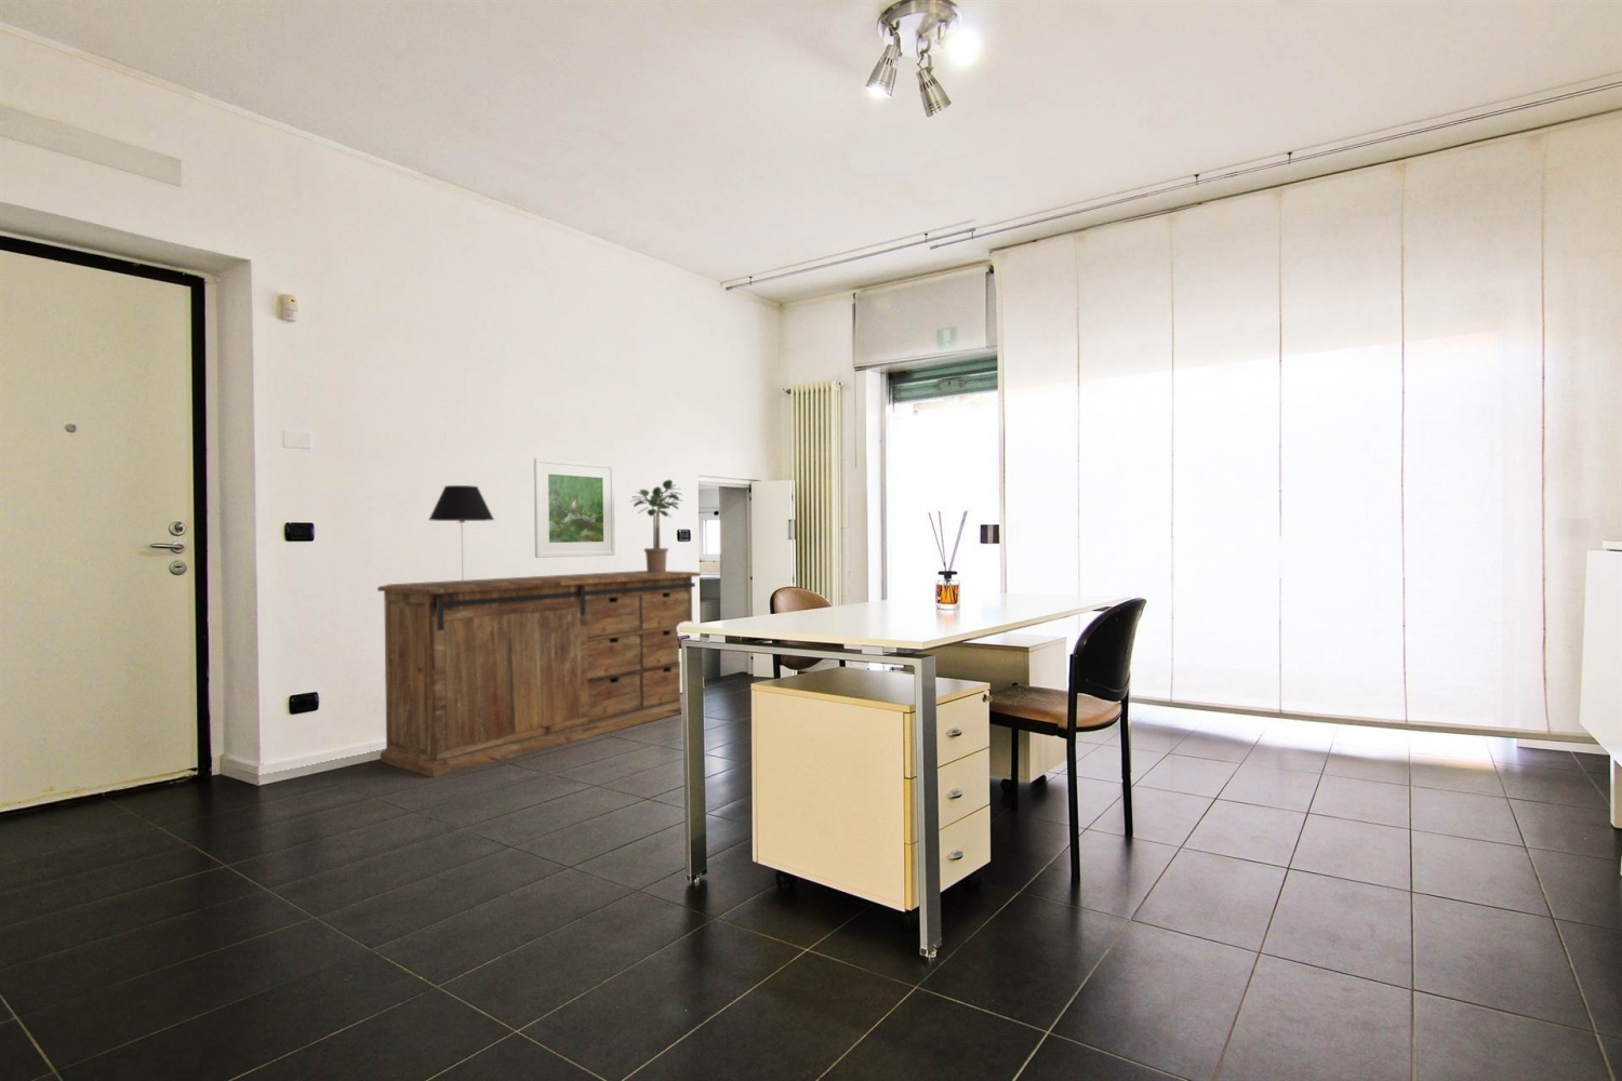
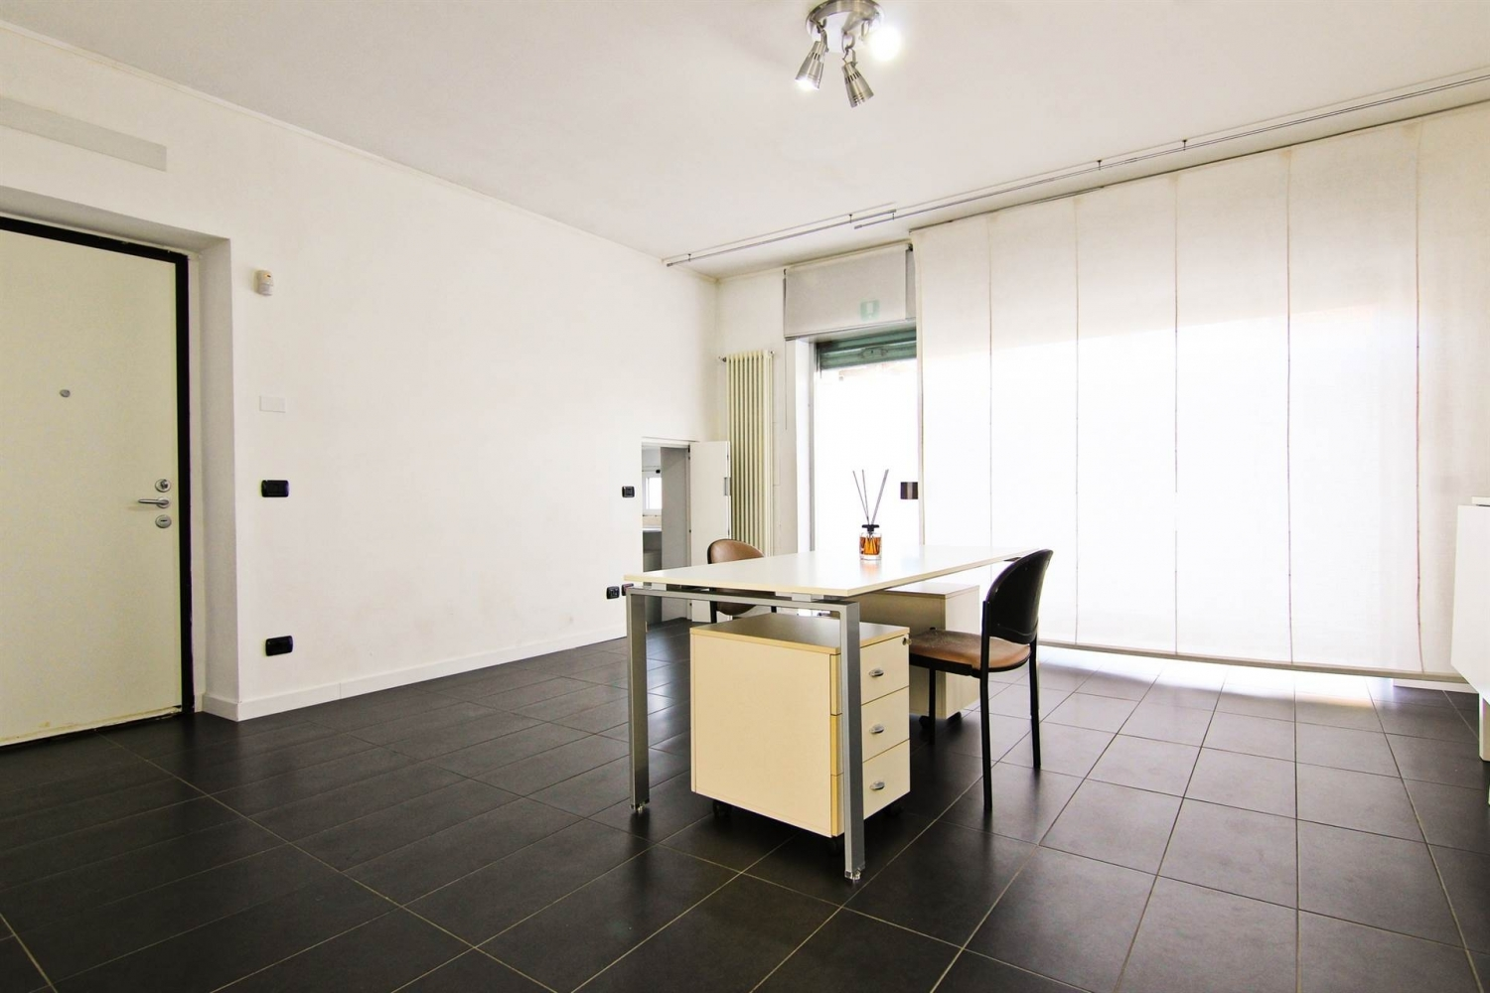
- potted plant (659, 525)
- sideboard (562, 654)
- table lamp (462, 534)
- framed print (576, 508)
